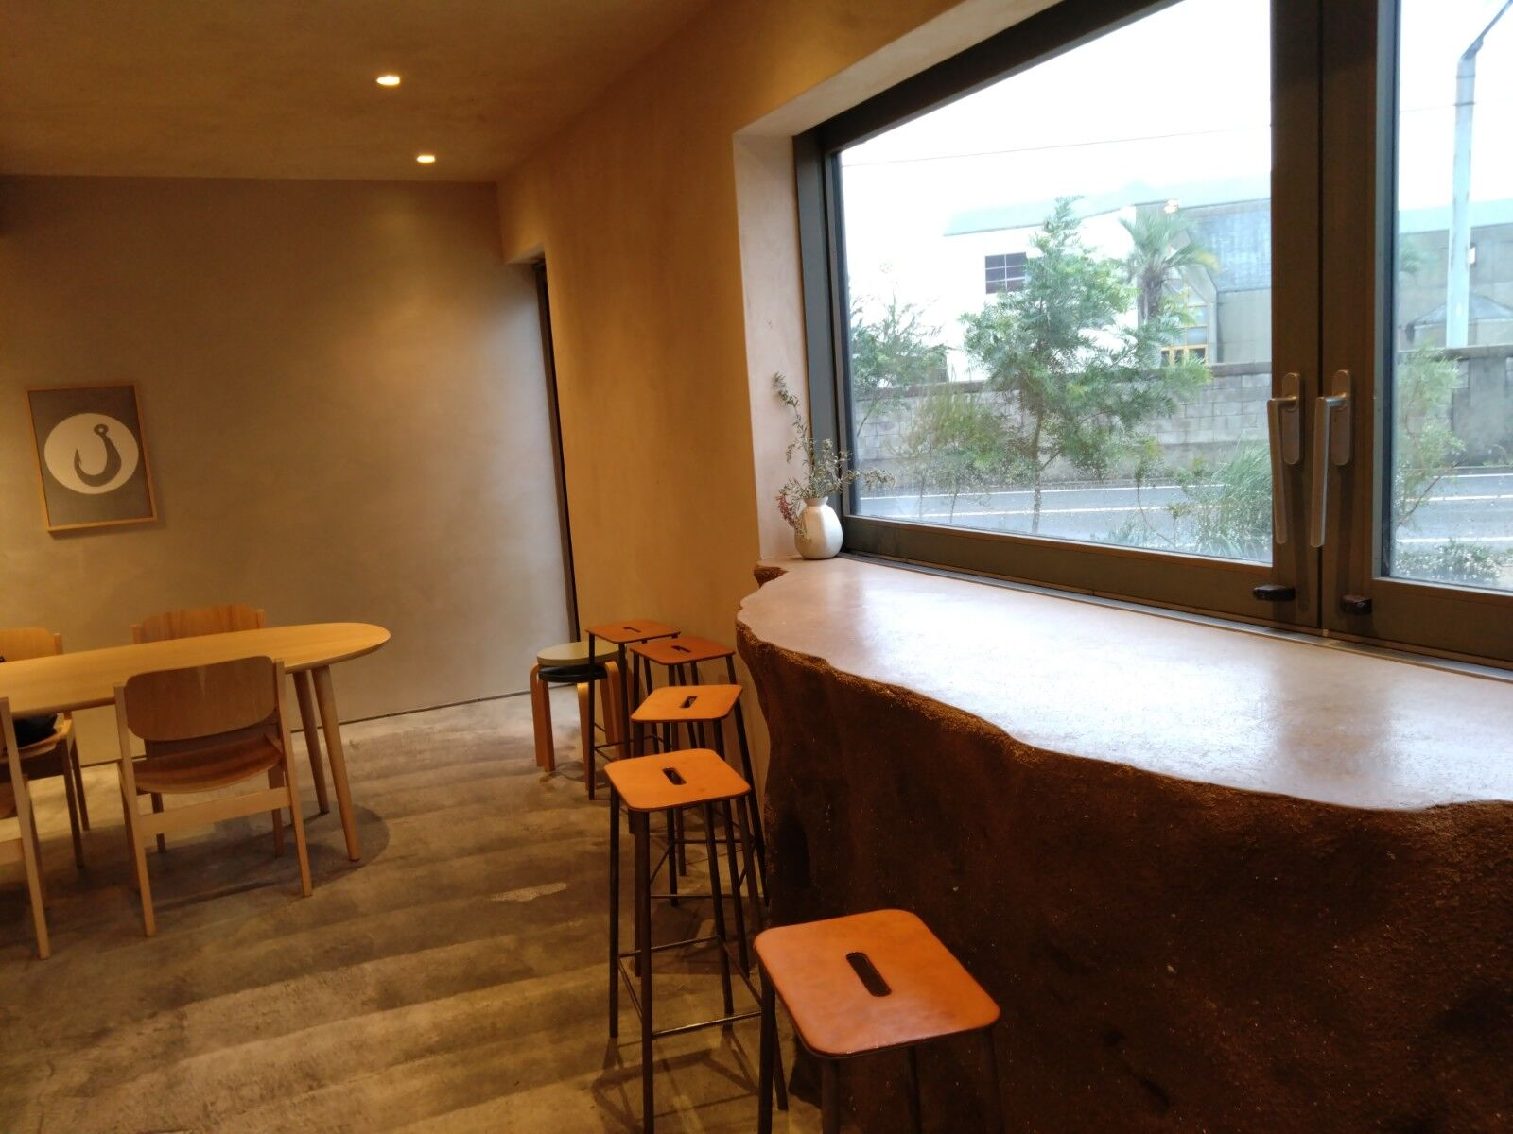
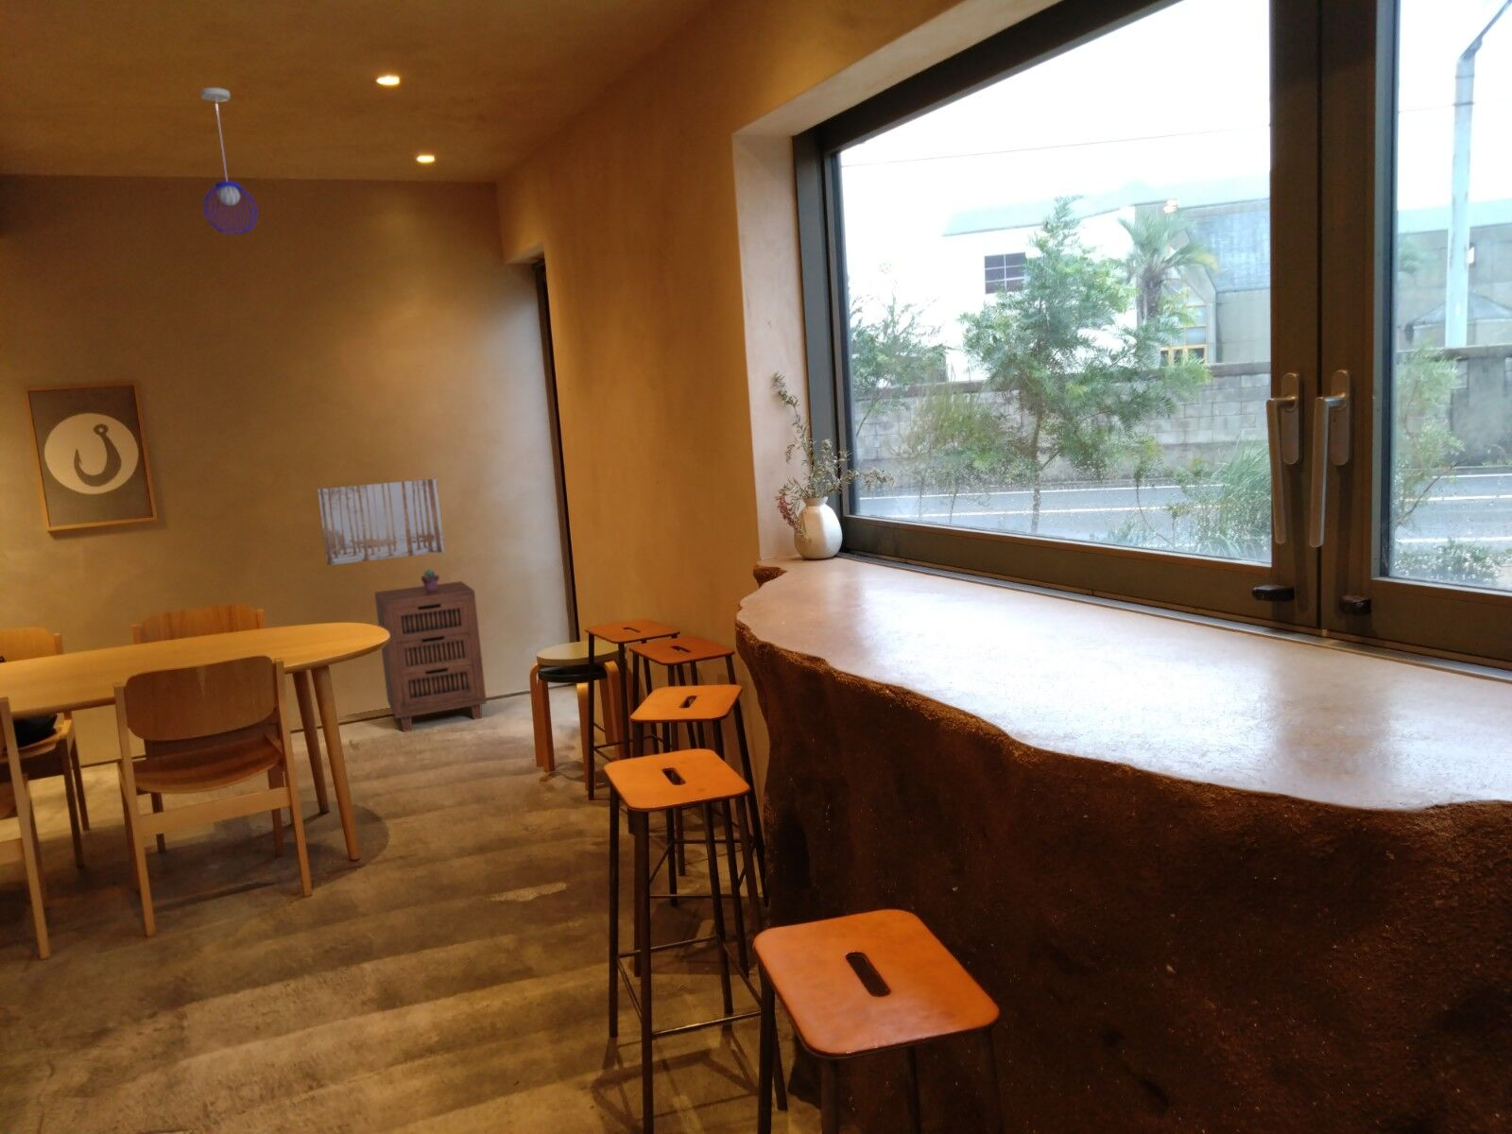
+ pendant light (224, 162)
+ wall art (382, 521)
+ potted succulent (430, 579)
+ cabinet (430, 654)
